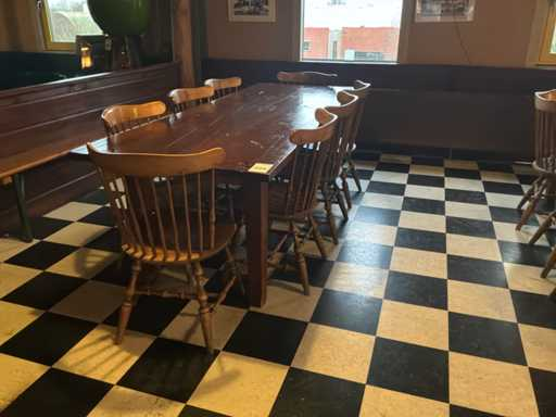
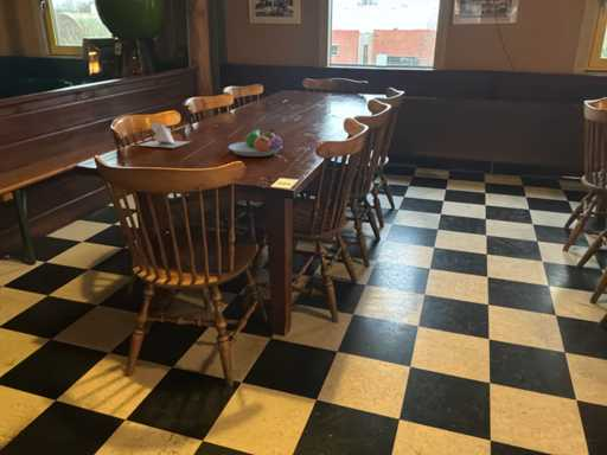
+ napkin holder (164, 132)
+ fruit bowl (256, 140)
